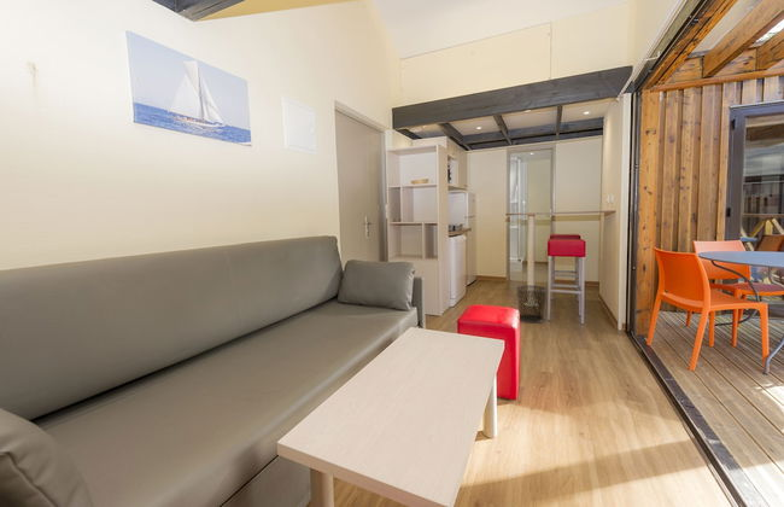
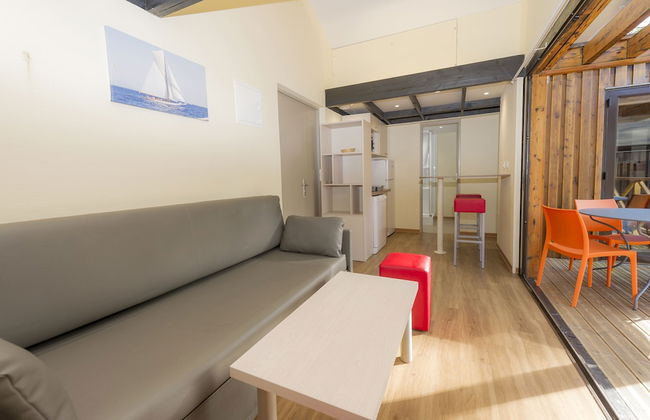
- waste bin (531, 303)
